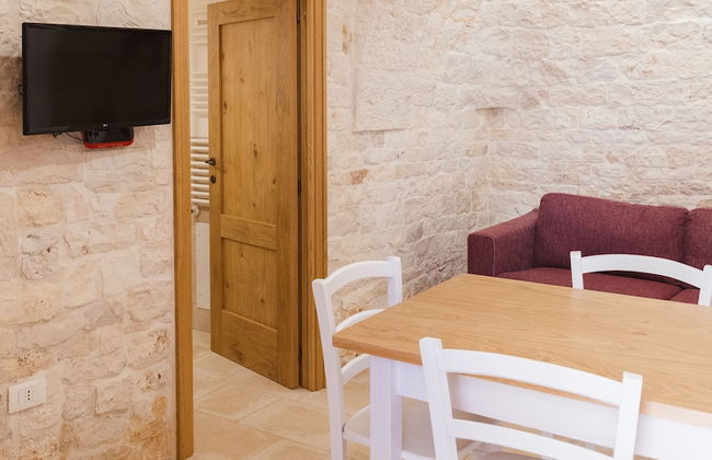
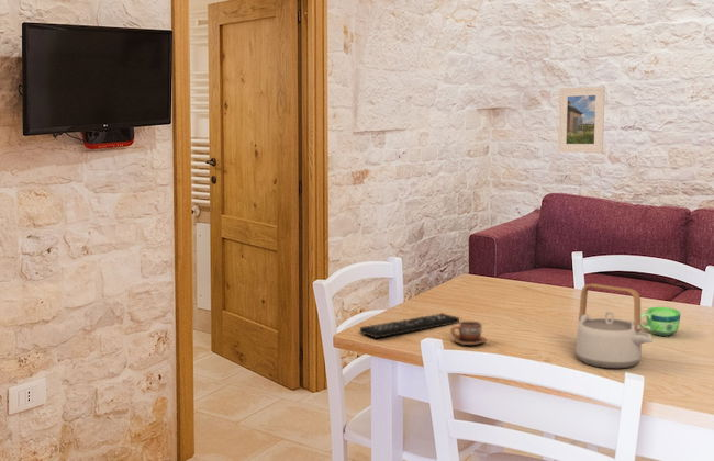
+ cup (658, 322)
+ cup (468, 333)
+ teapot (614, 324)
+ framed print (580, 120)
+ remote control (411, 324)
